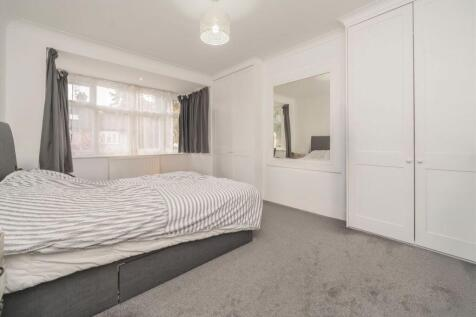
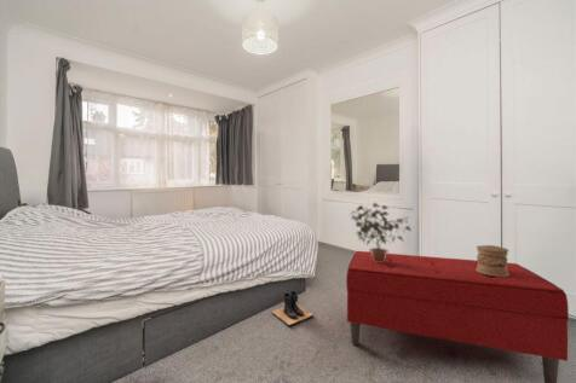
+ potted plant (378, 231)
+ boots (292, 304)
+ decorative box (491, 257)
+ bench (434, 303)
